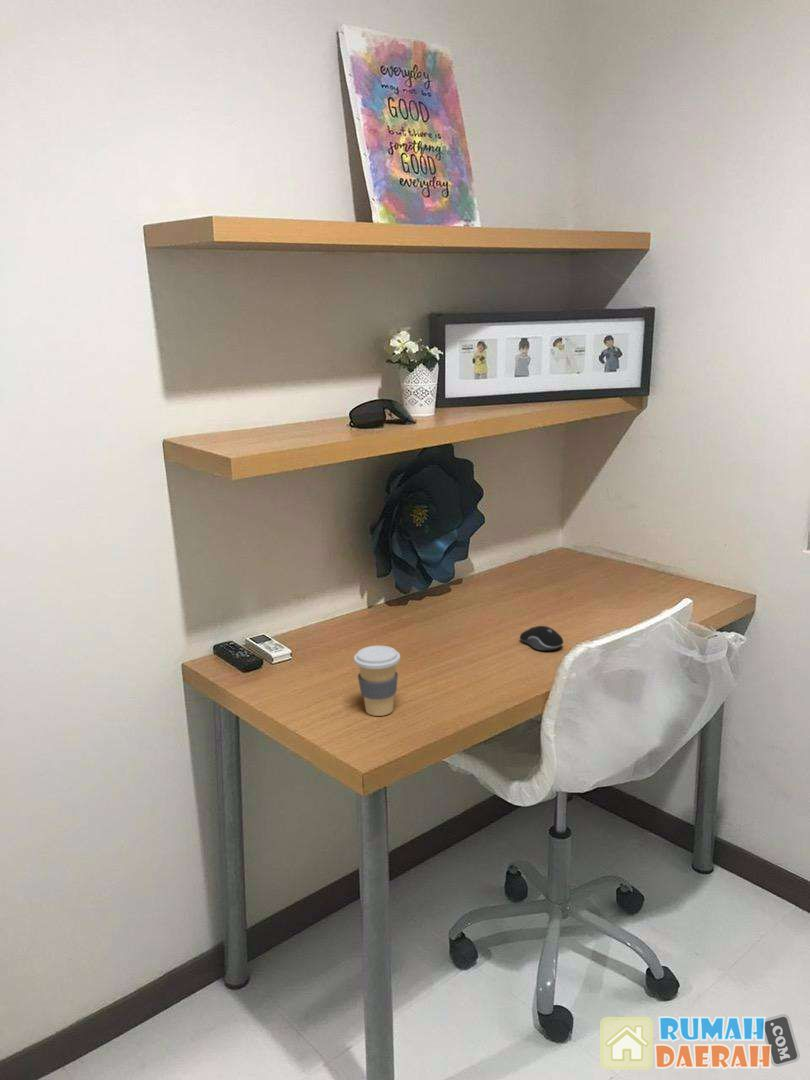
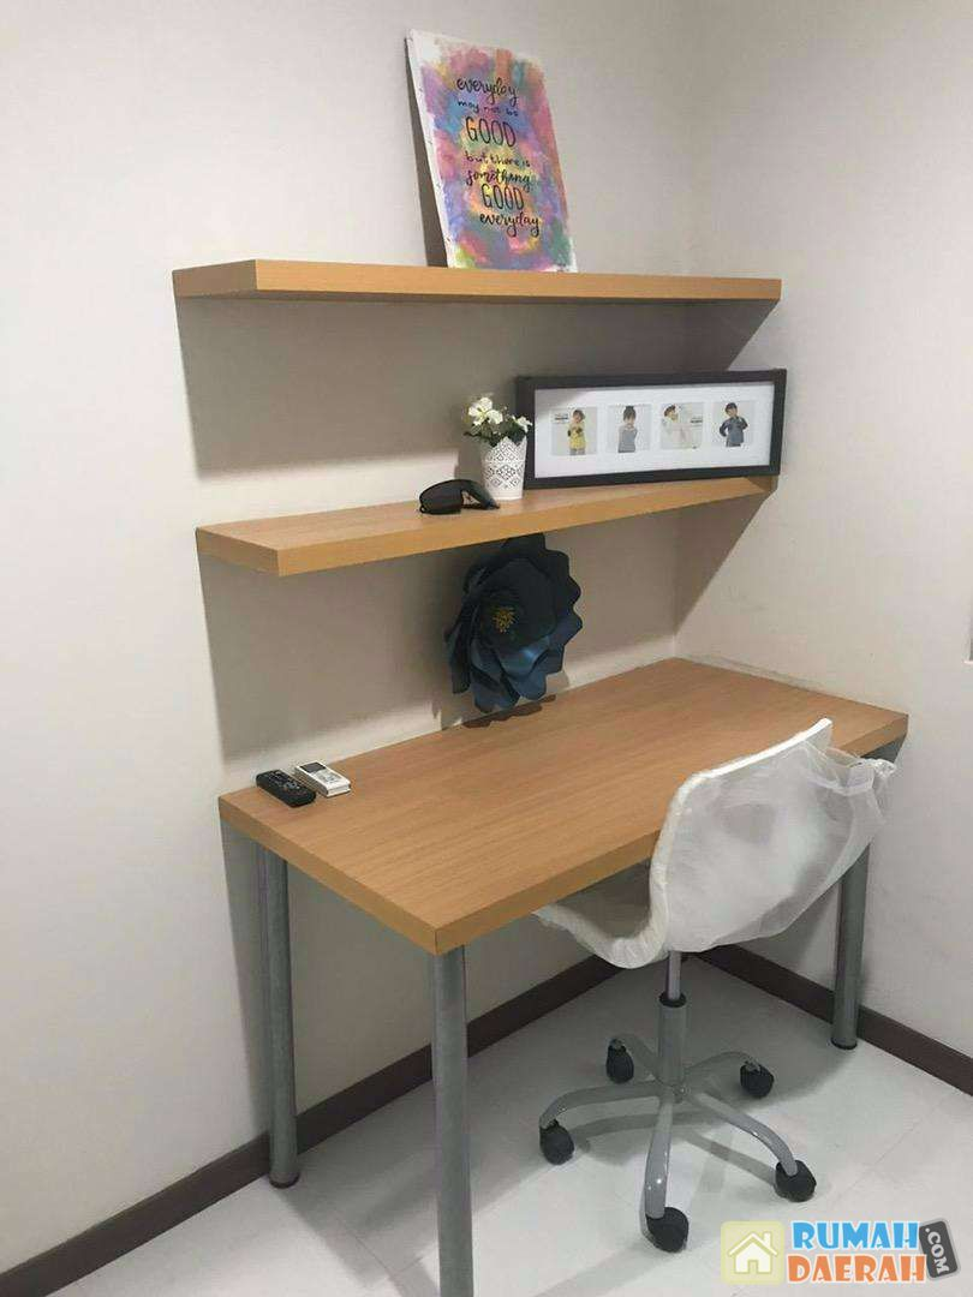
- computer mouse (542, 635)
- coffee cup (378, 681)
